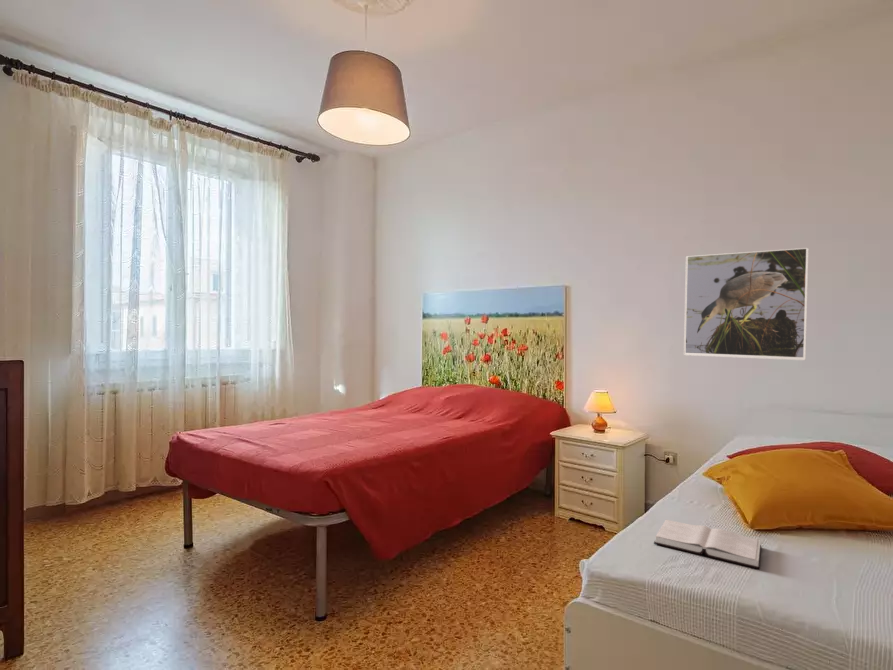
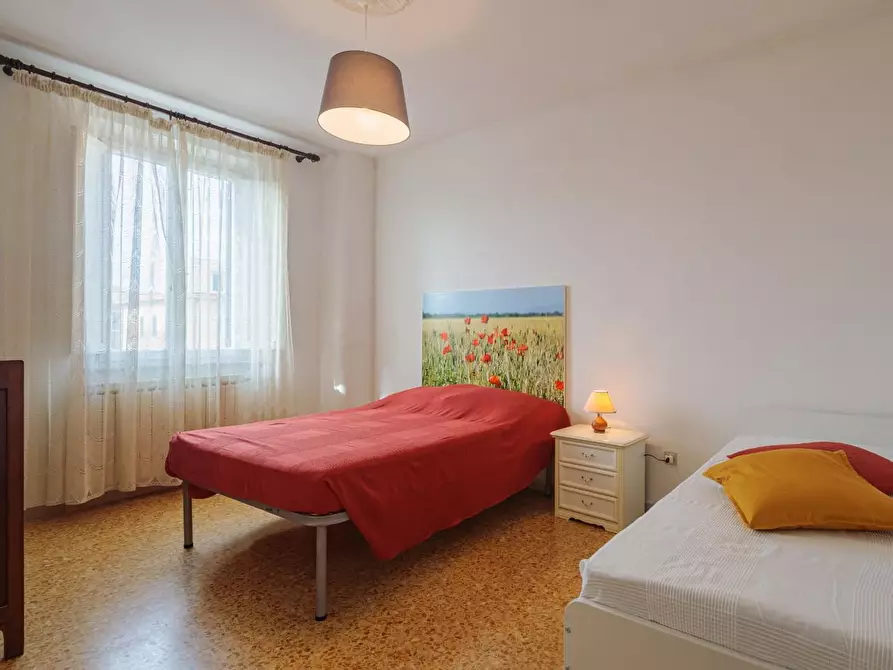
- hardback book (707, 540)
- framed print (742, 305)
